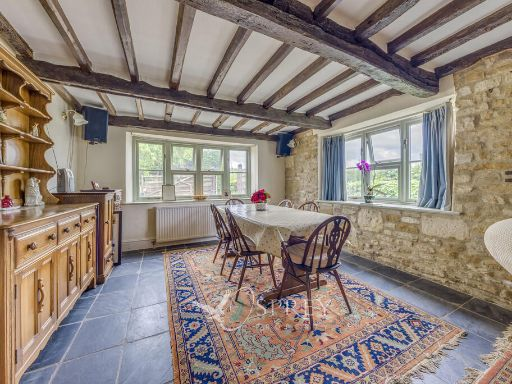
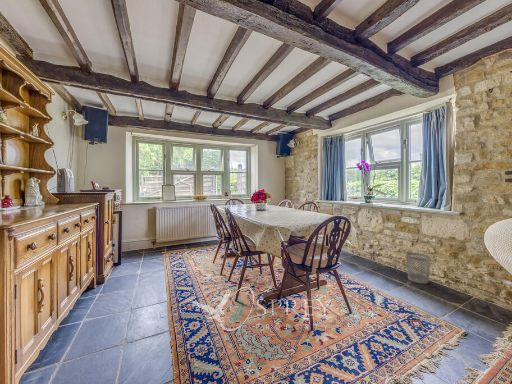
+ wastebasket (418, 267)
